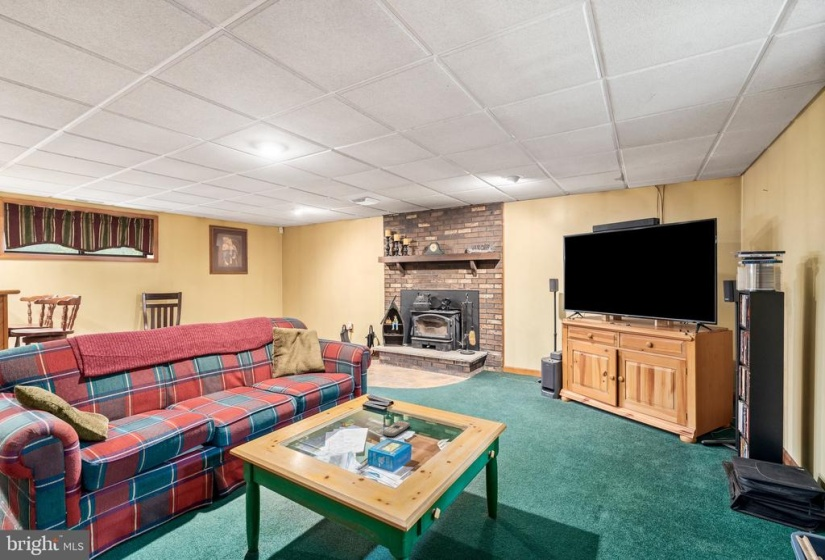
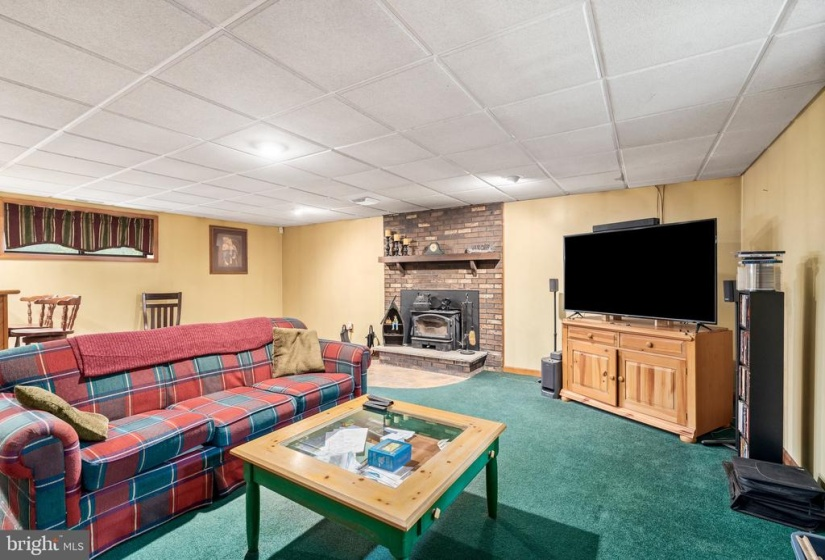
- remote control (396, 428)
